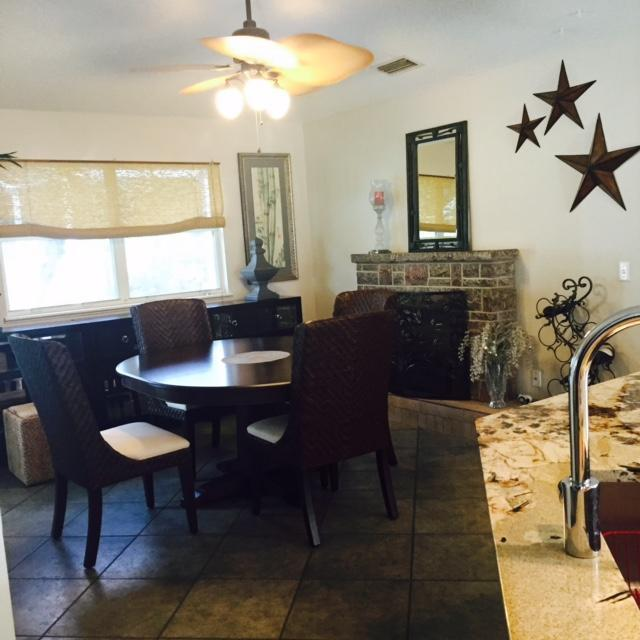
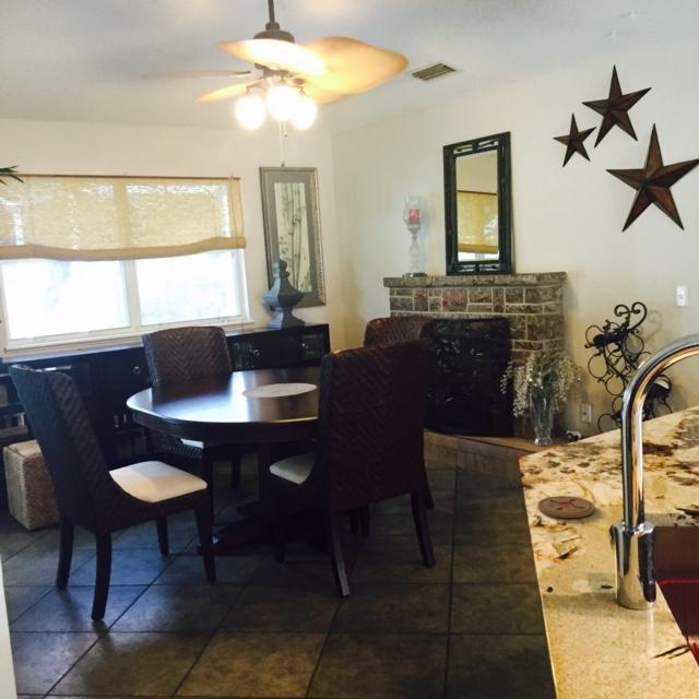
+ coaster (566, 506)
